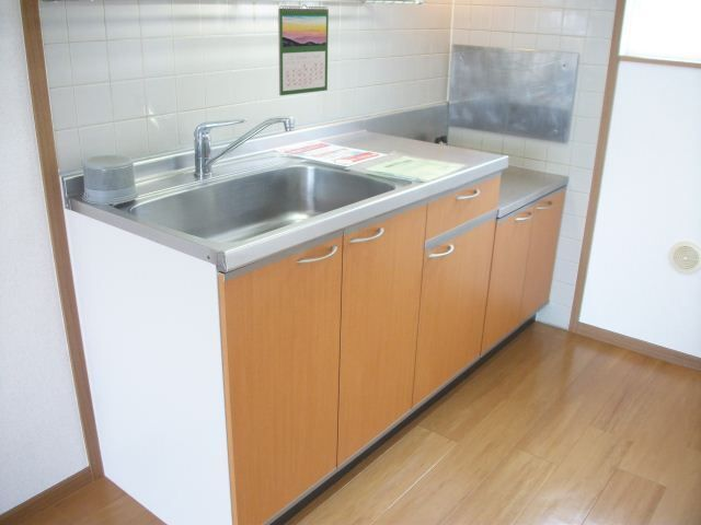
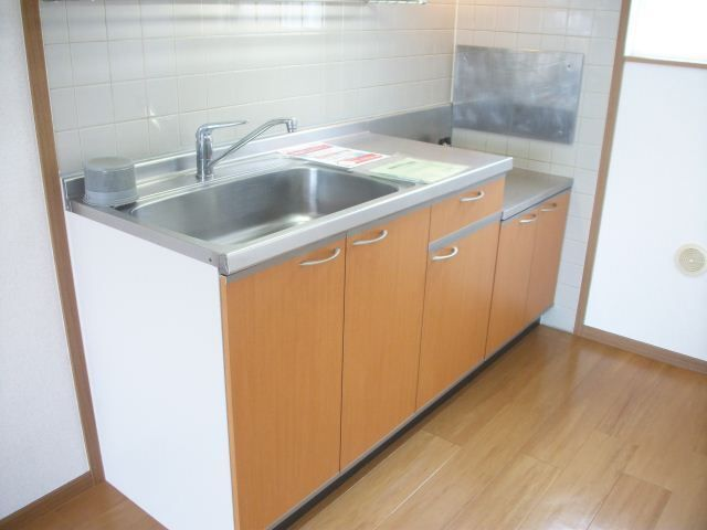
- calendar (303, 49)
